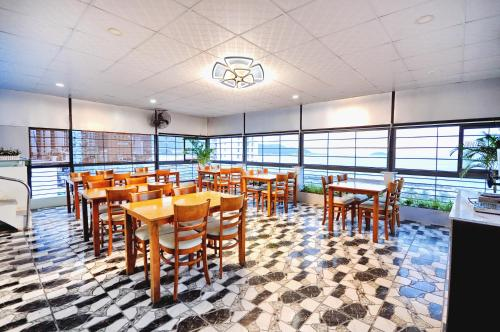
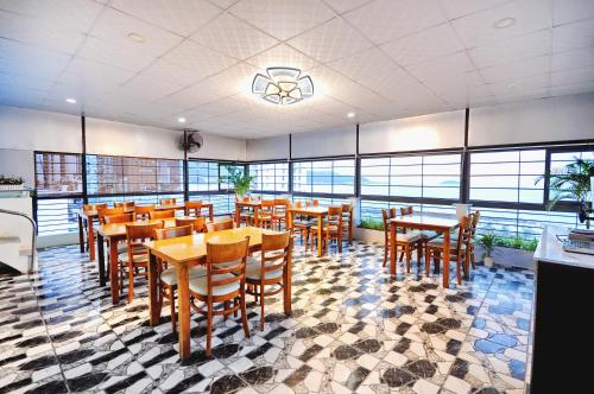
+ indoor plant (487, 248)
